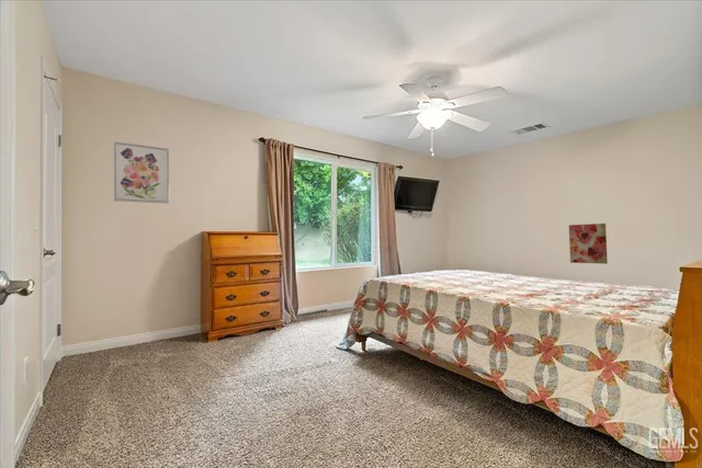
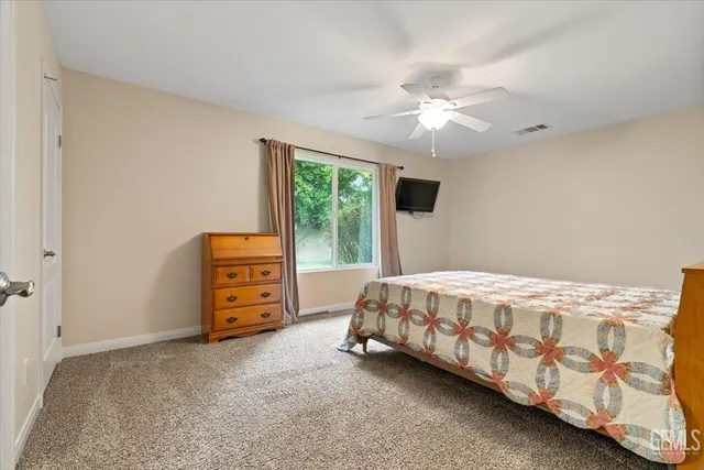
- wall art (141, 173)
- wall art (587, 243)
